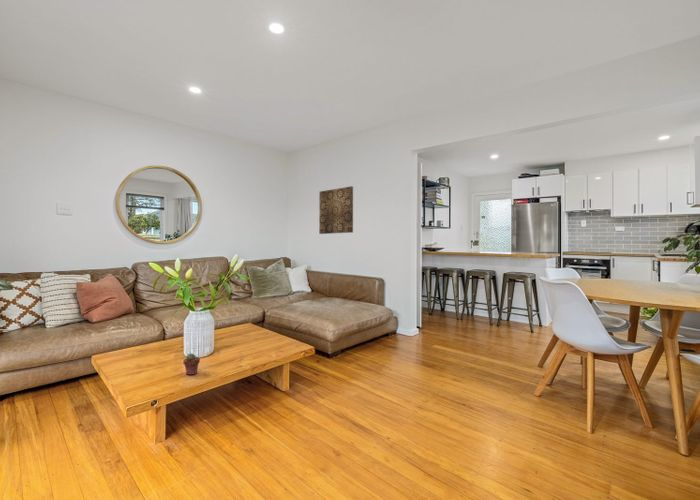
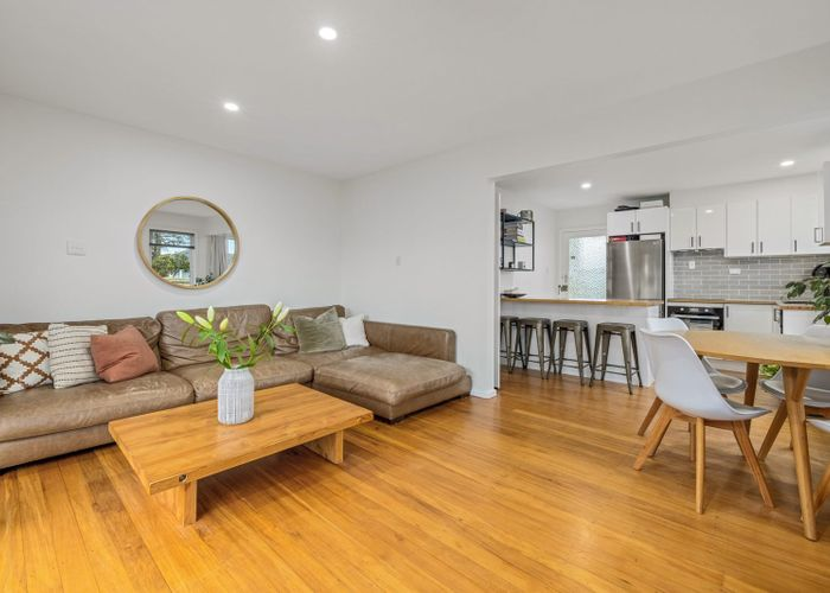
- wall art (335, 211)
- potted succulent (191, 363)
